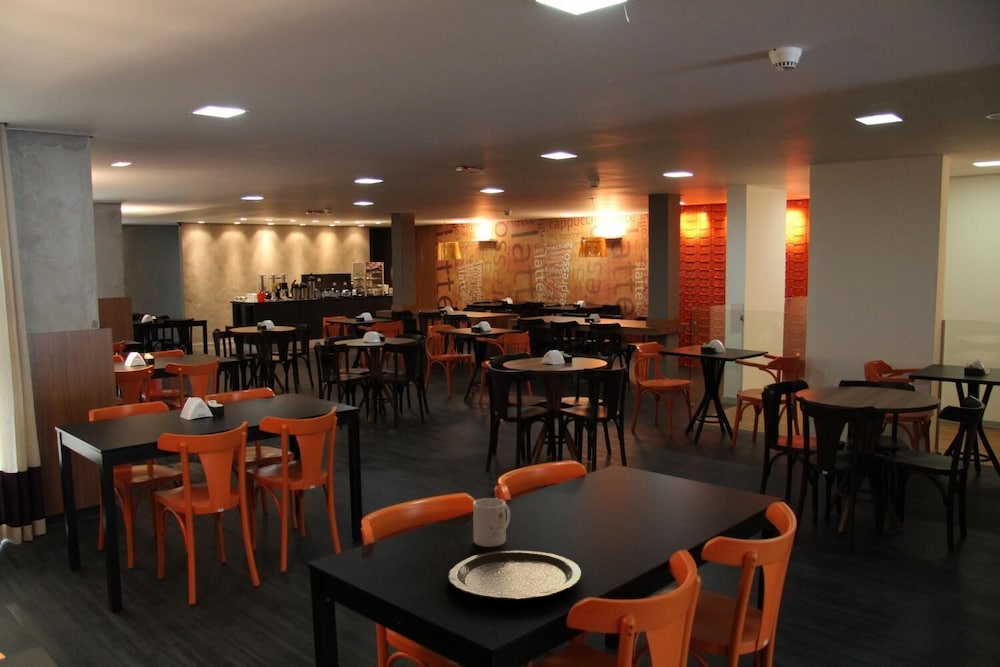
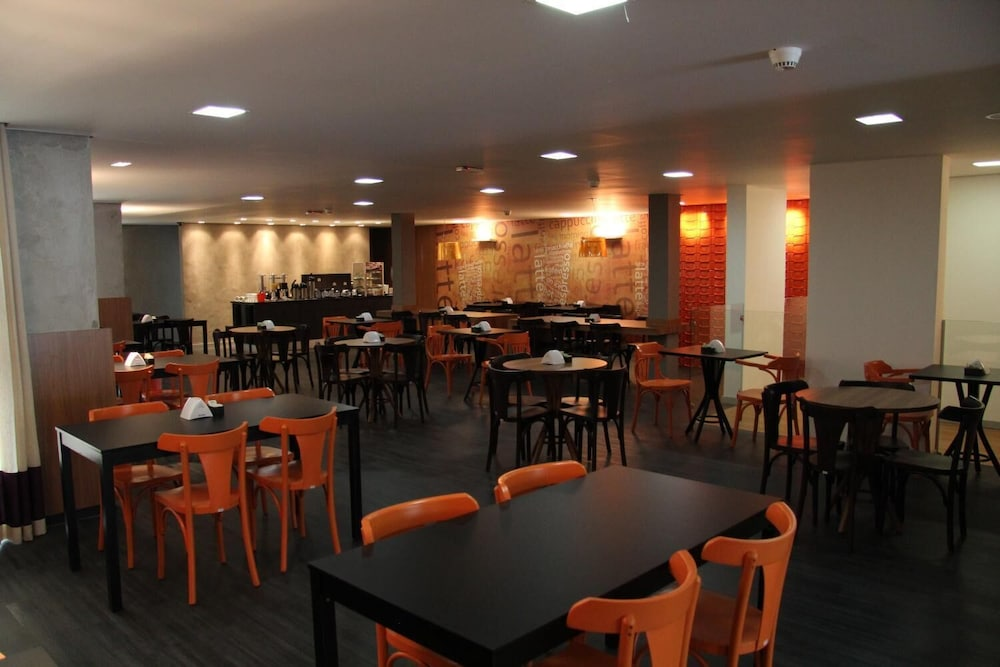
- plate (514, 575)
- mug (494, 520)
